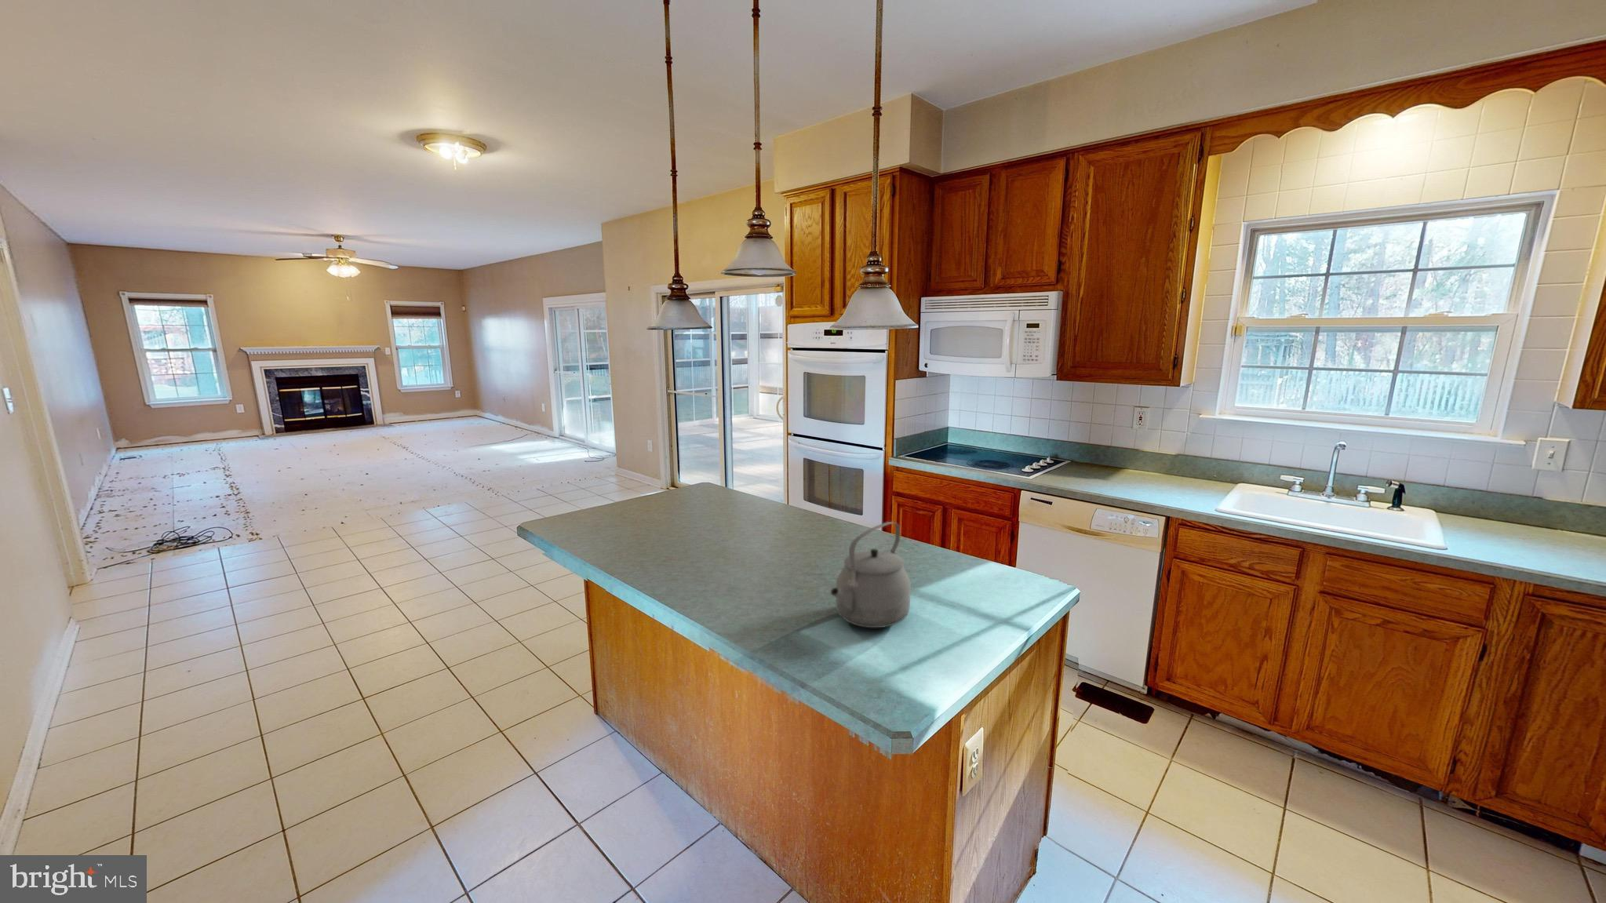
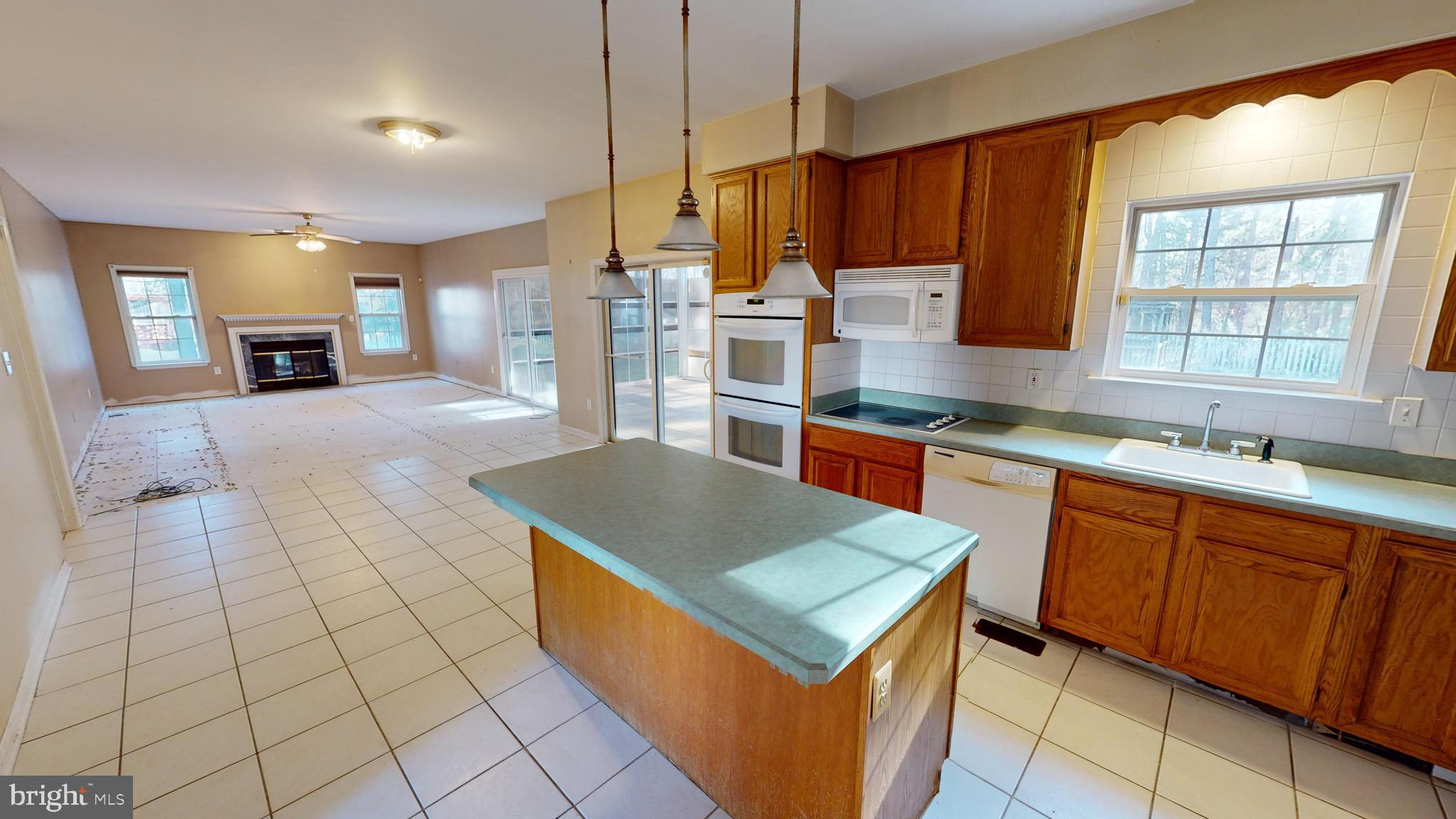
- tea kettle (866, 576)
